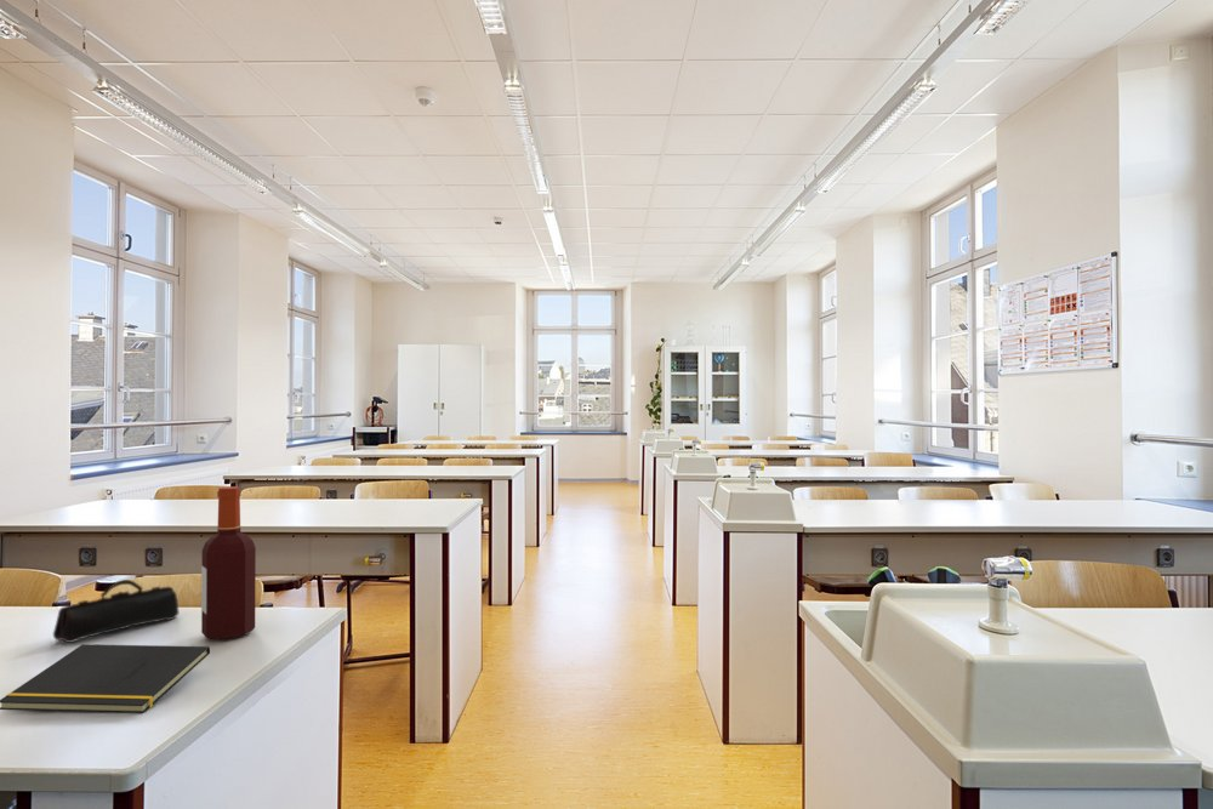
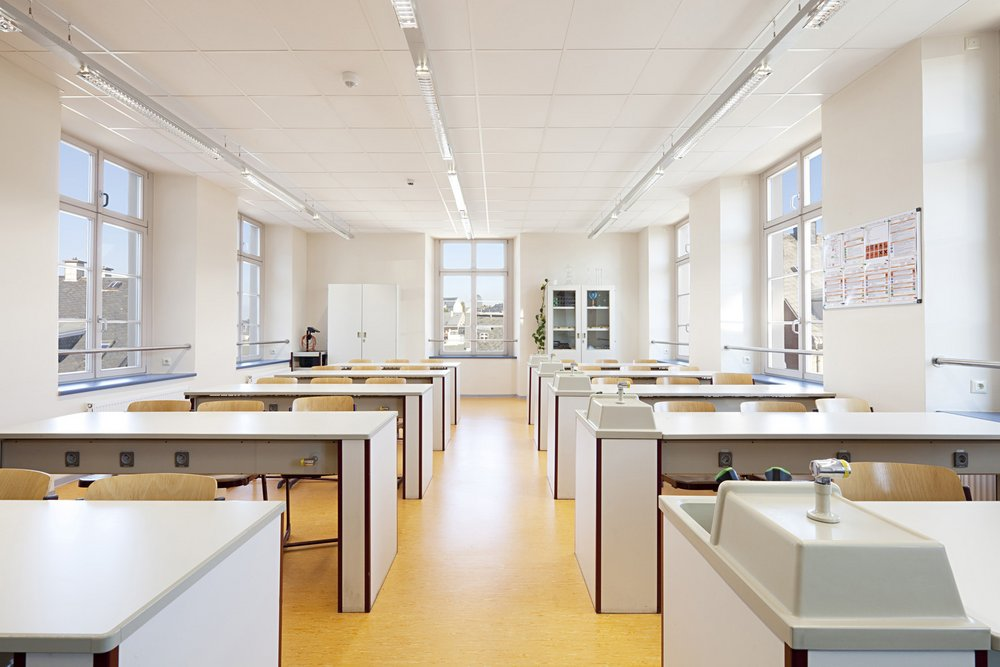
- notepad (110, 676)
- pencil case (119, 604)
- bottle (228, 560)
